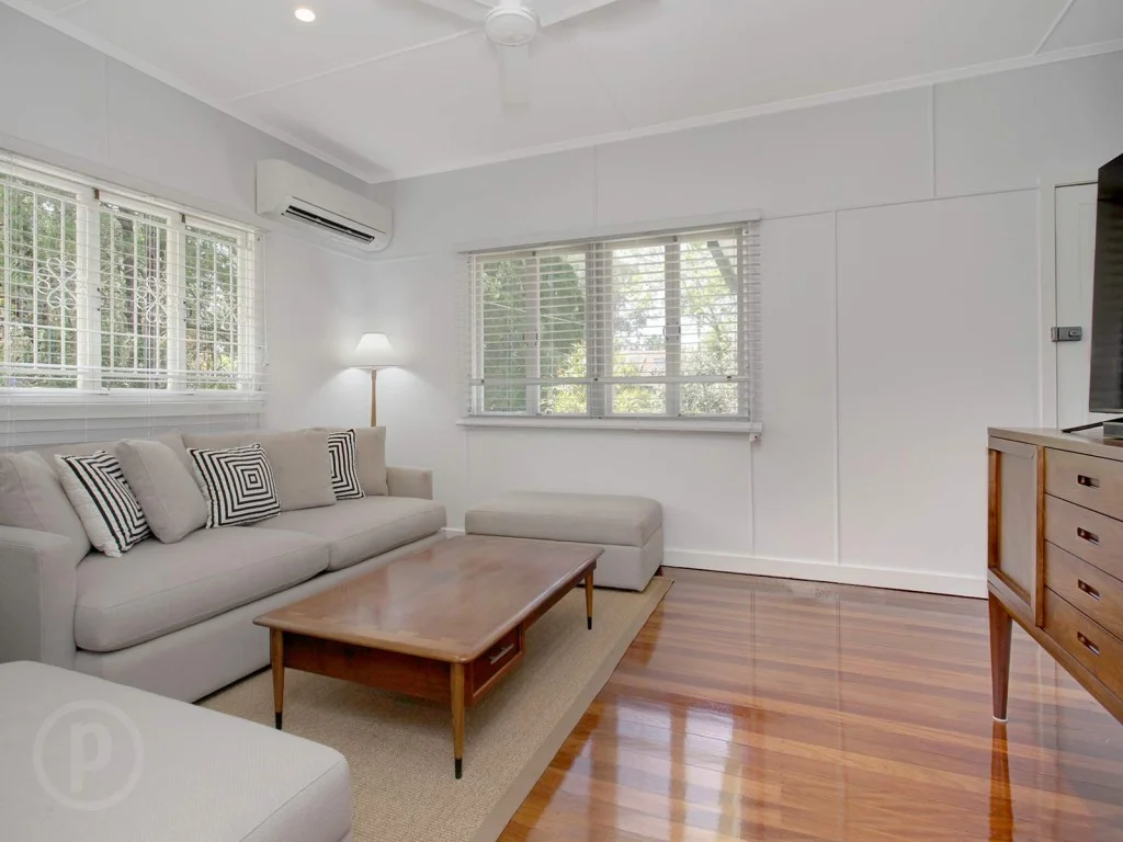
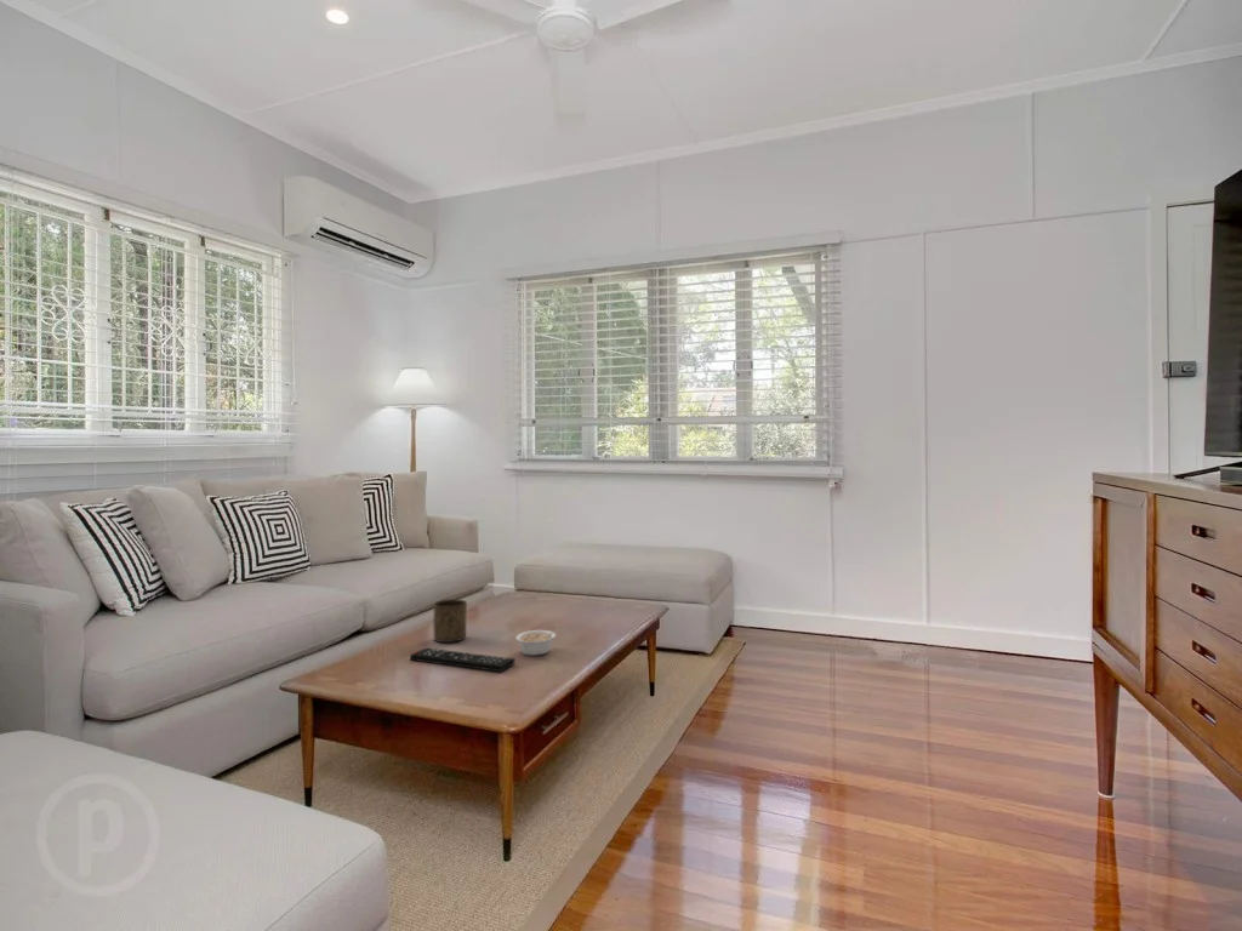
+ legume (536, 641)
+ remote control (461, 658)
+ cup (450, 621)
